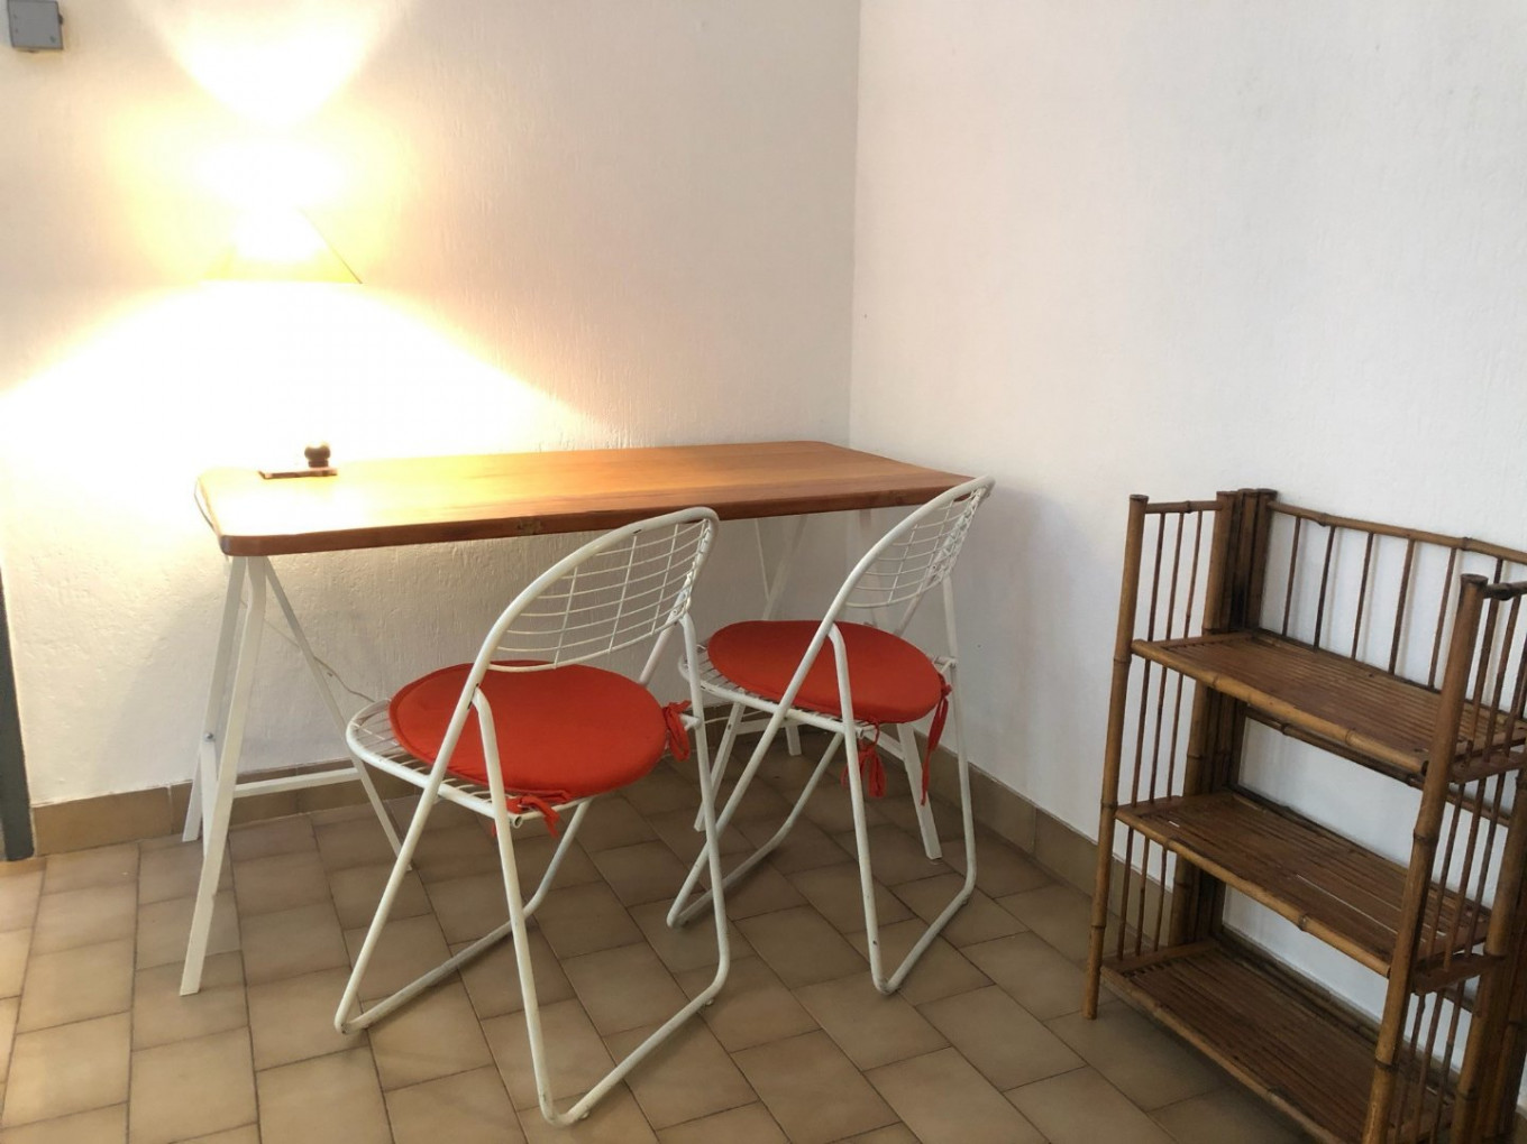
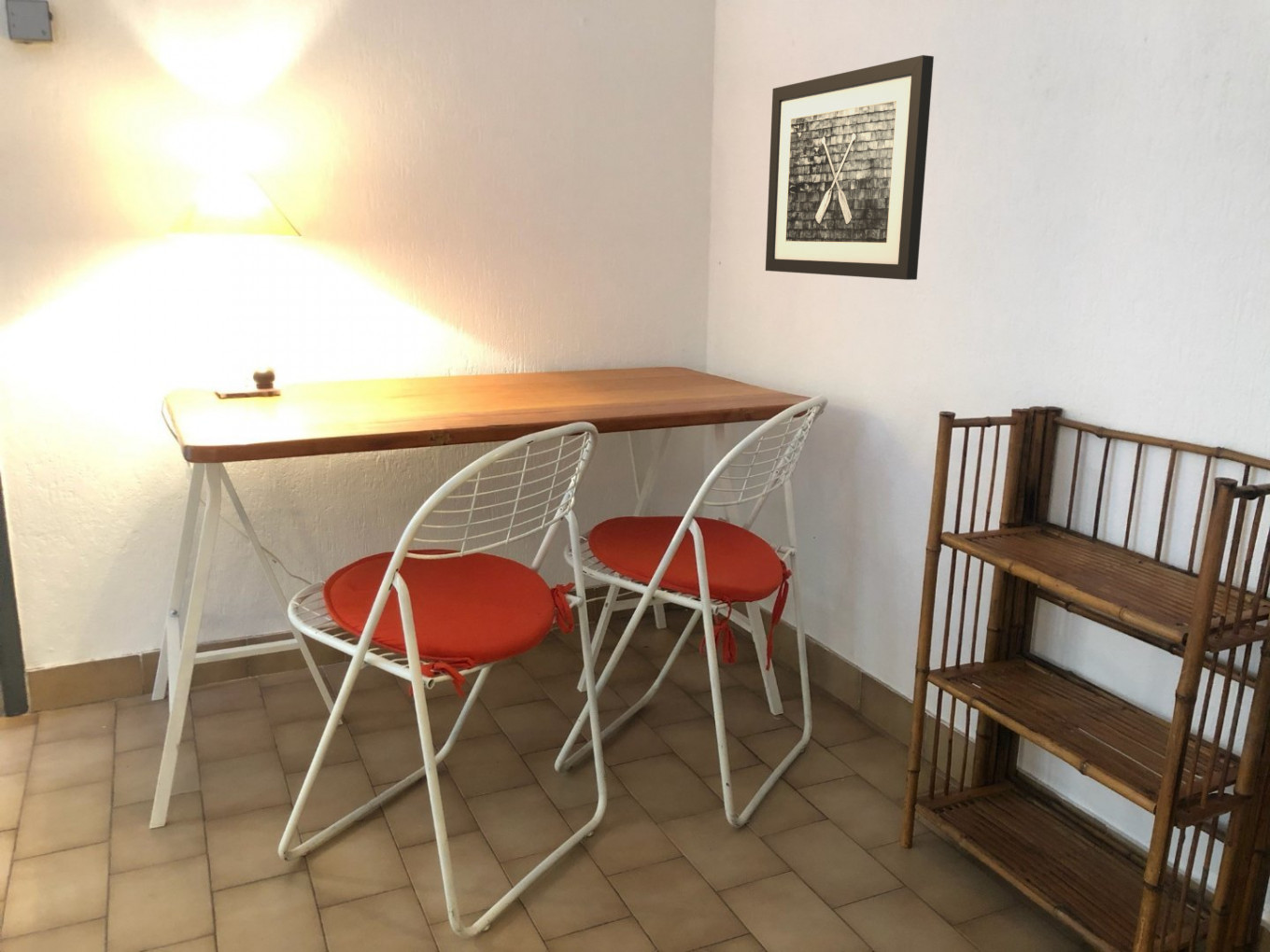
+ wall art (839, 176)
